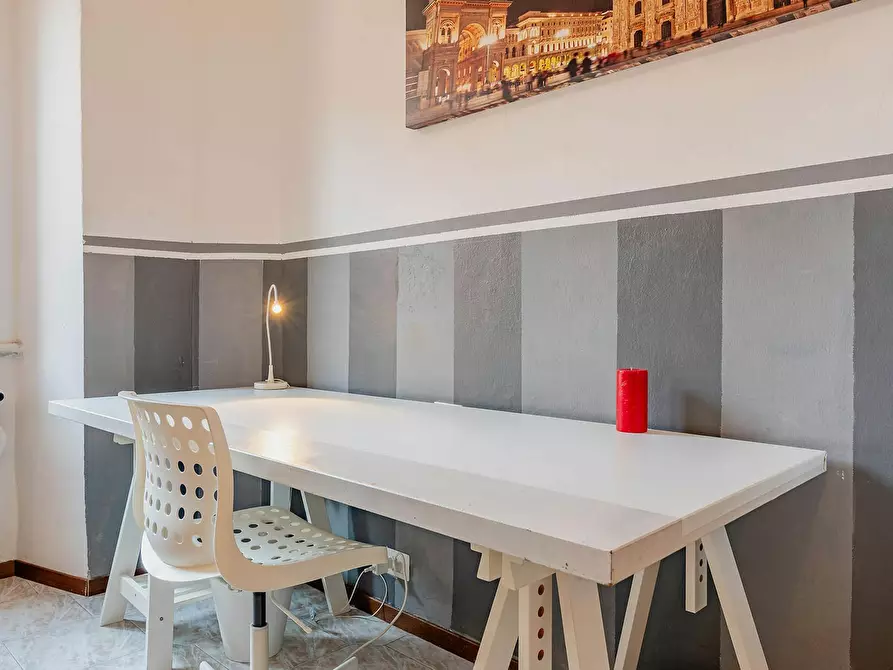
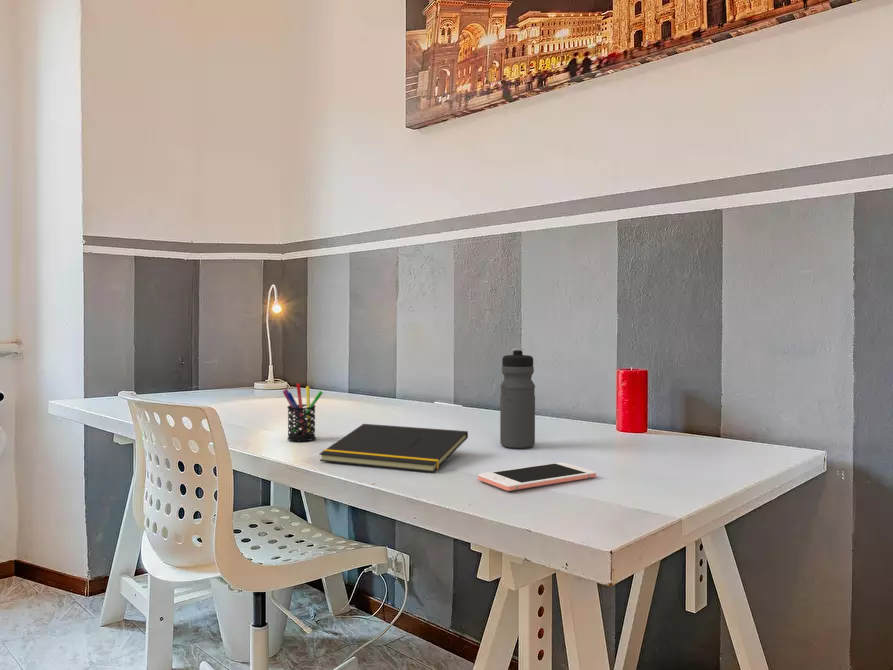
+ pen holder (304, 410)
+ cell phone (537, 475)
+ notepad (395, 445)
+ water bottle (517, 396)
